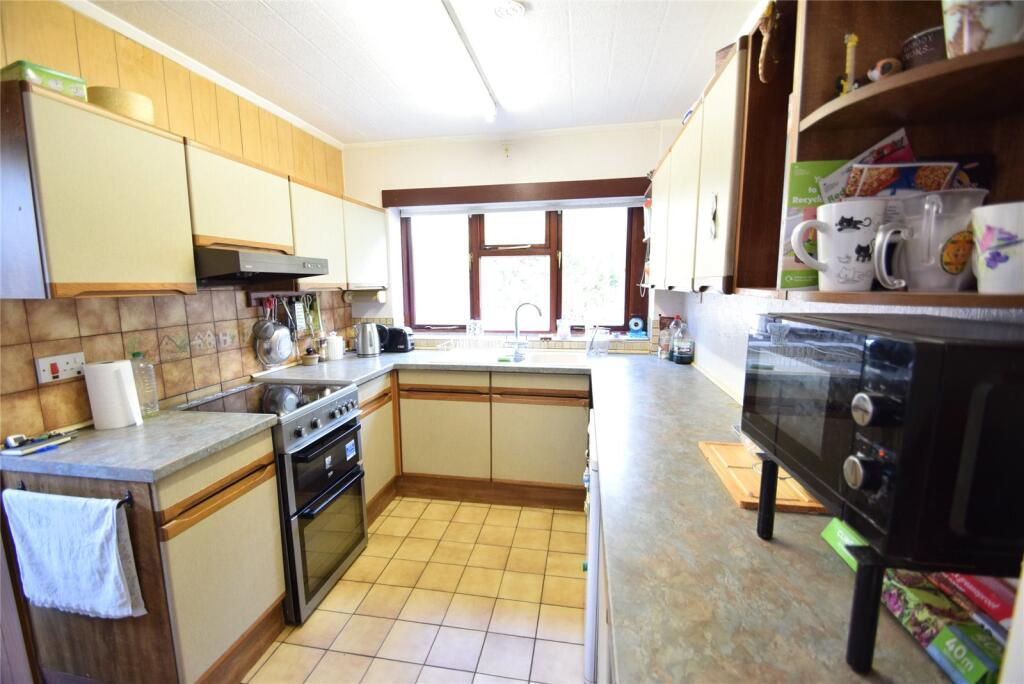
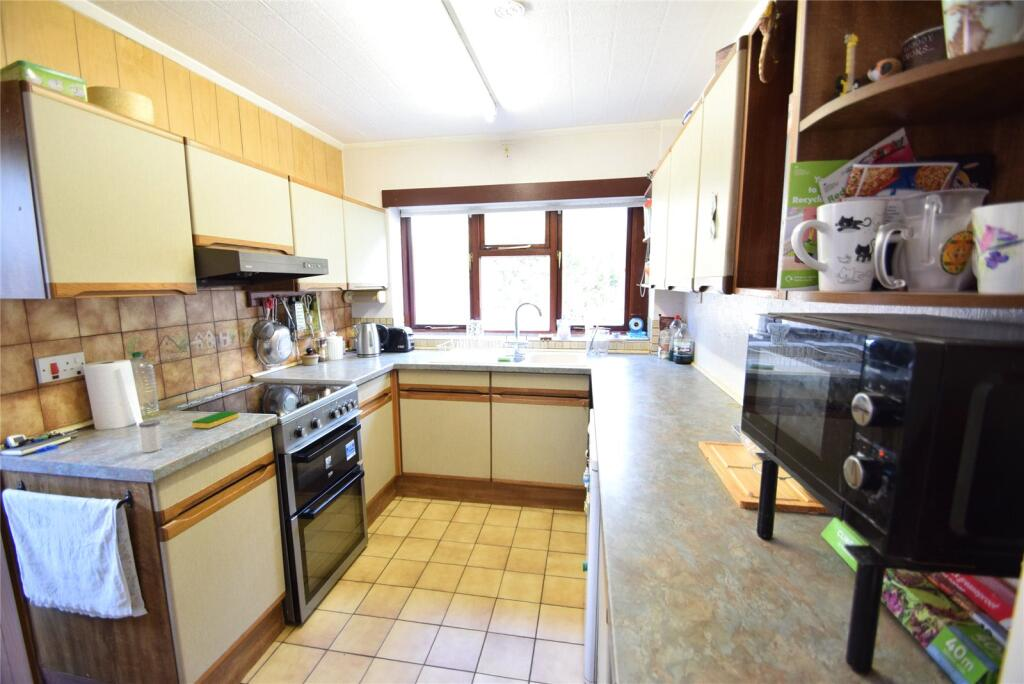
+ salt shaker (150, 436)
+ dish sponge (216, 419)
